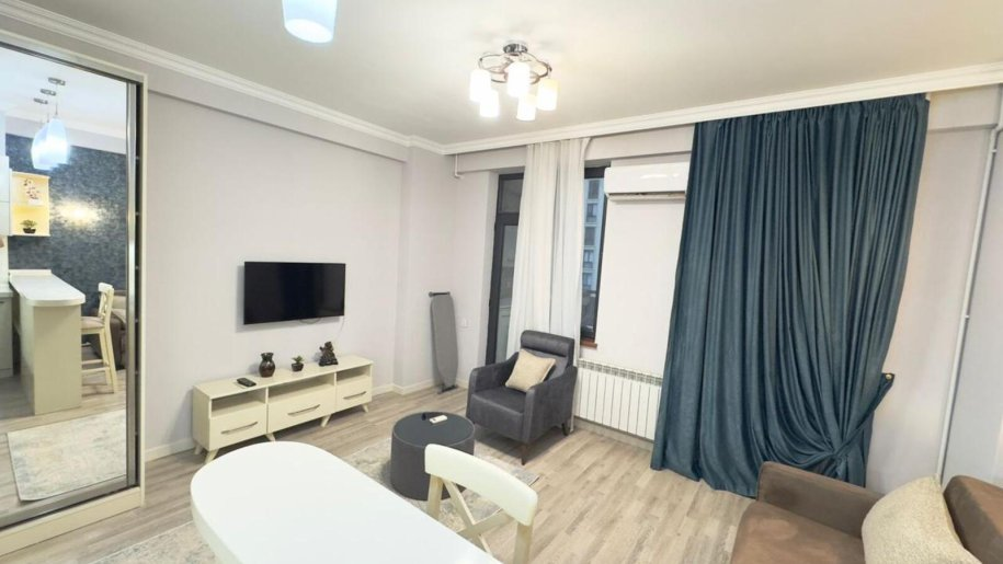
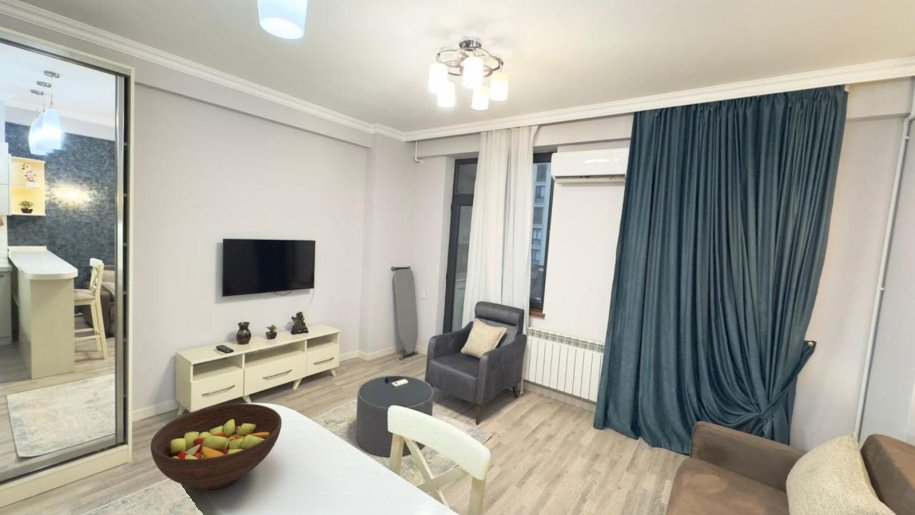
+ fruit bowl (220, 452)
